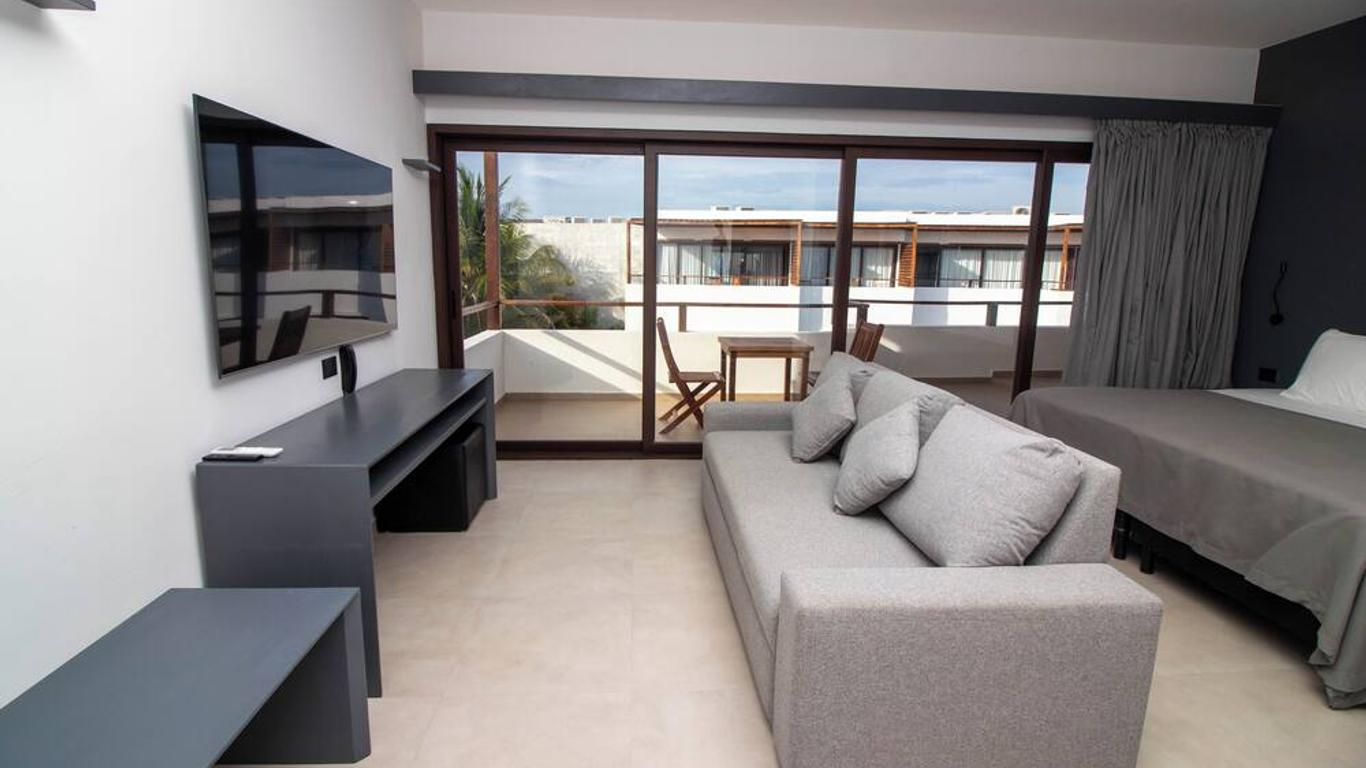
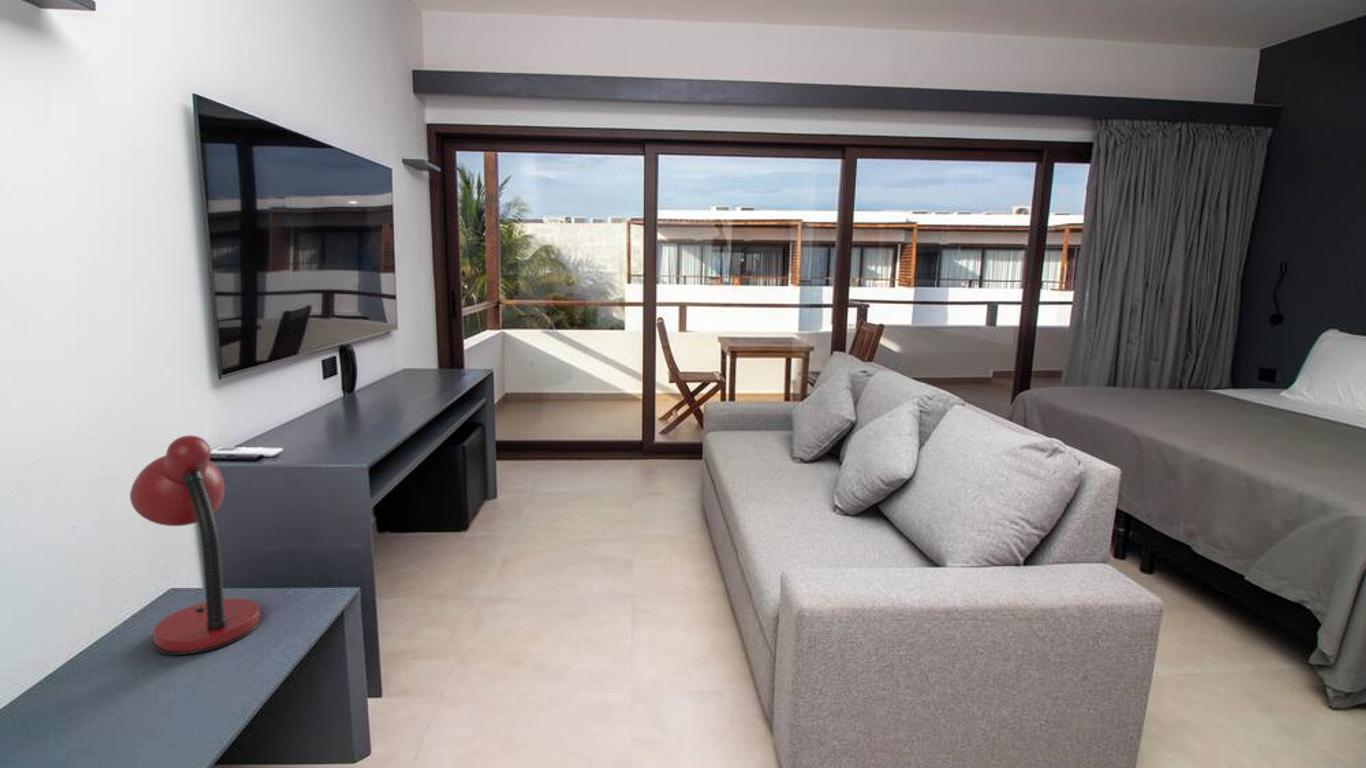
+ desk lamp (199, 530)
